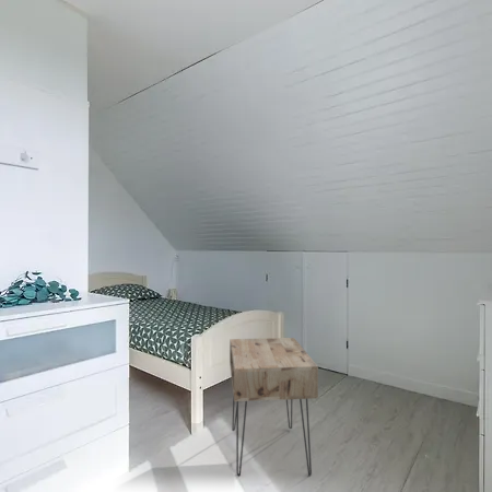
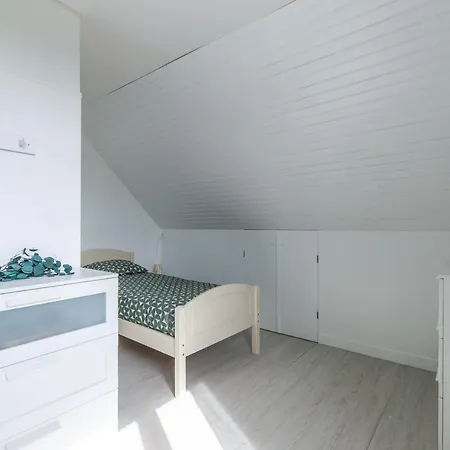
- nightstand (268, 399)
